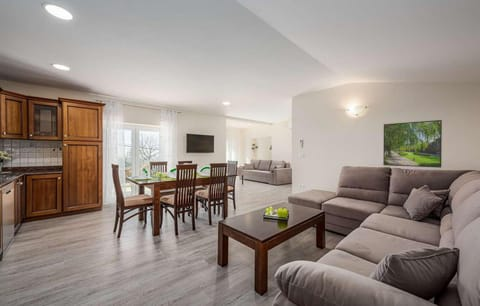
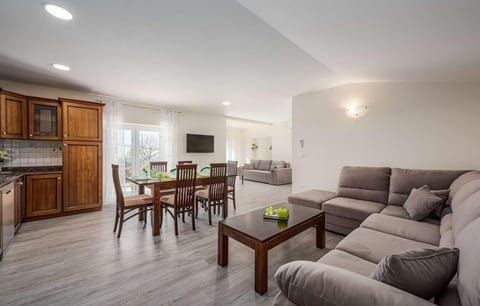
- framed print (410, 144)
